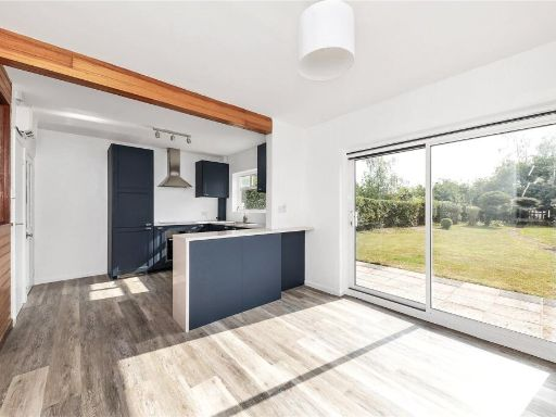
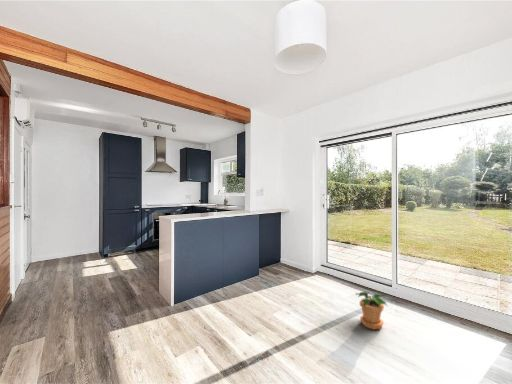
+ potted plant (370, 307)
